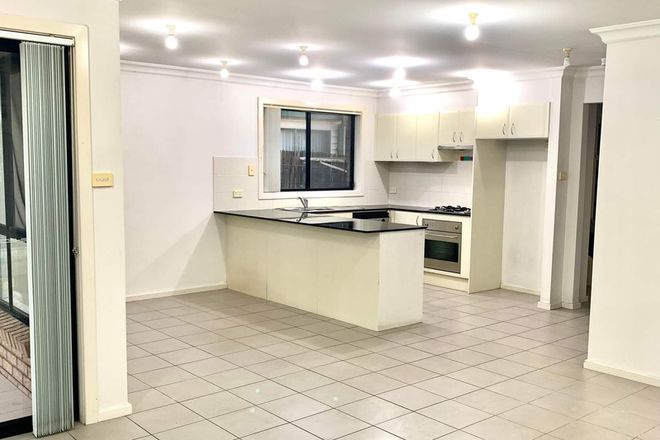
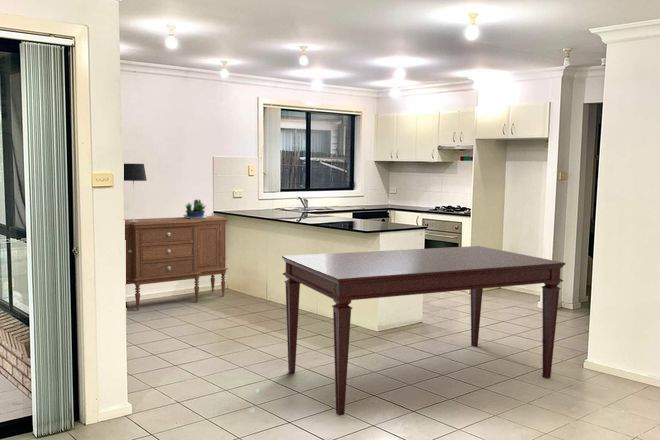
+ potted plant (196, 208)
+ sideboard (161, 261)
+ dining table (415, 294)
+ table lamp (133, 192)
